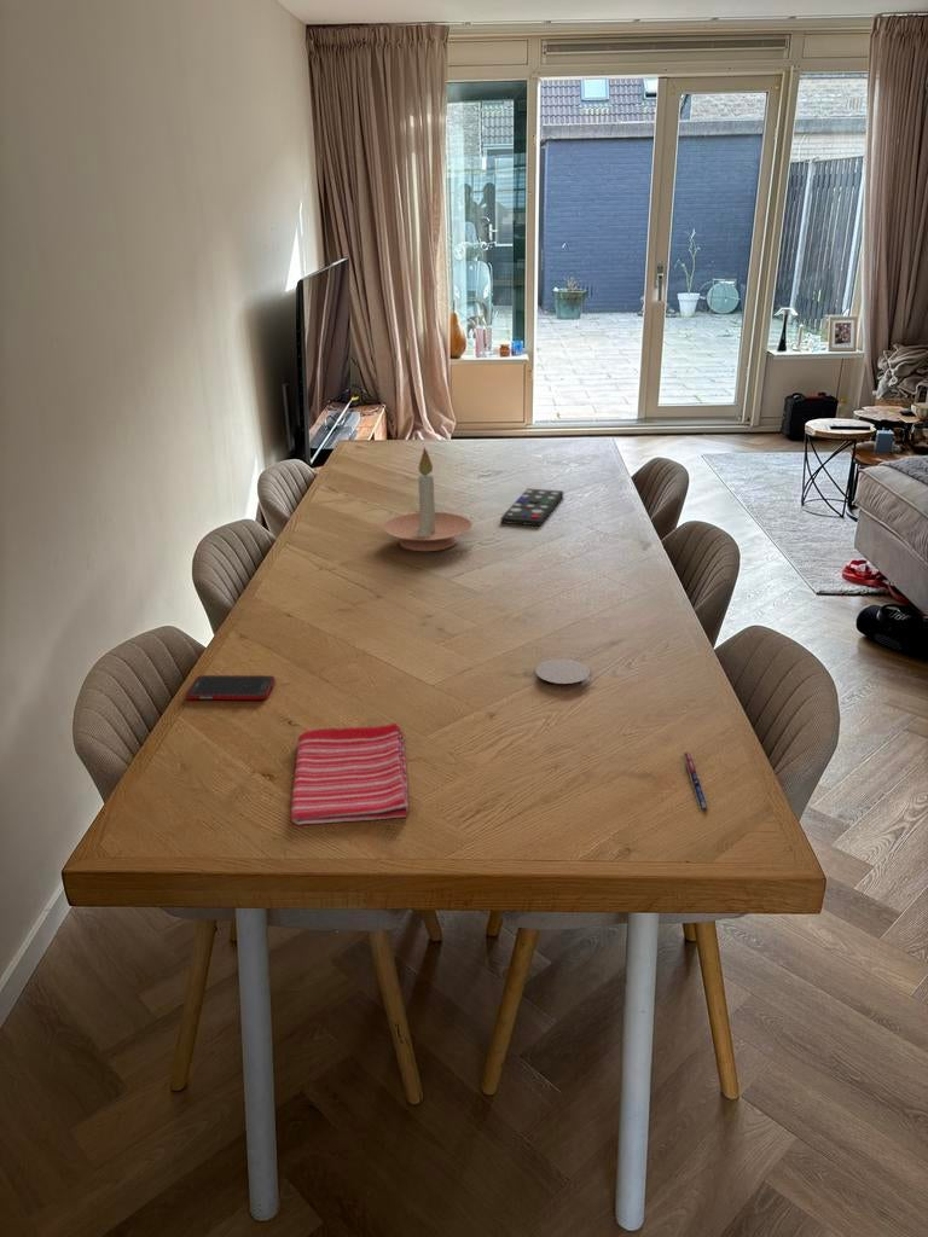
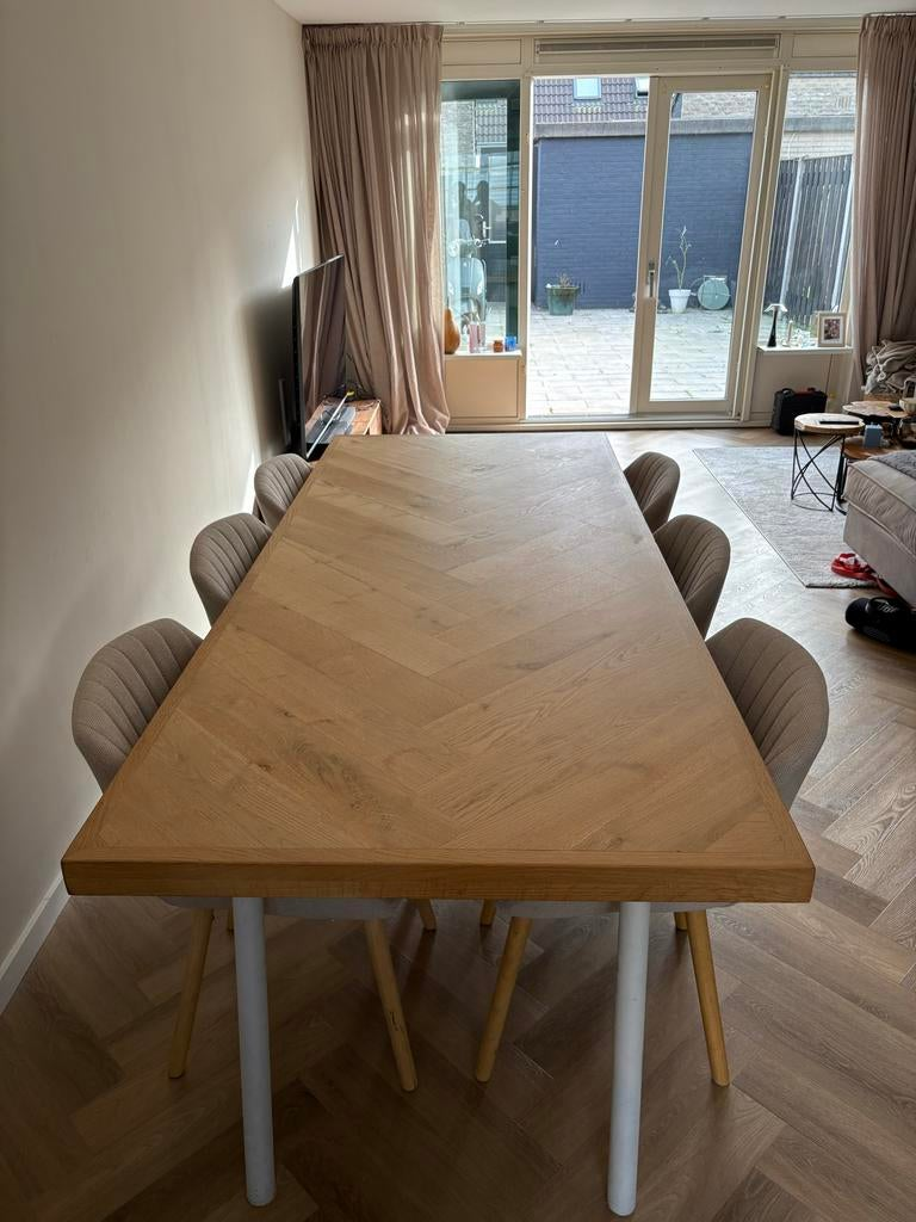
- coaster (562, 674)
- pen (695, 778)
- dish towel (349, 770)
- cell phone (231, 687)
- remote control (533, 505)
- candle holder (427, 494)
